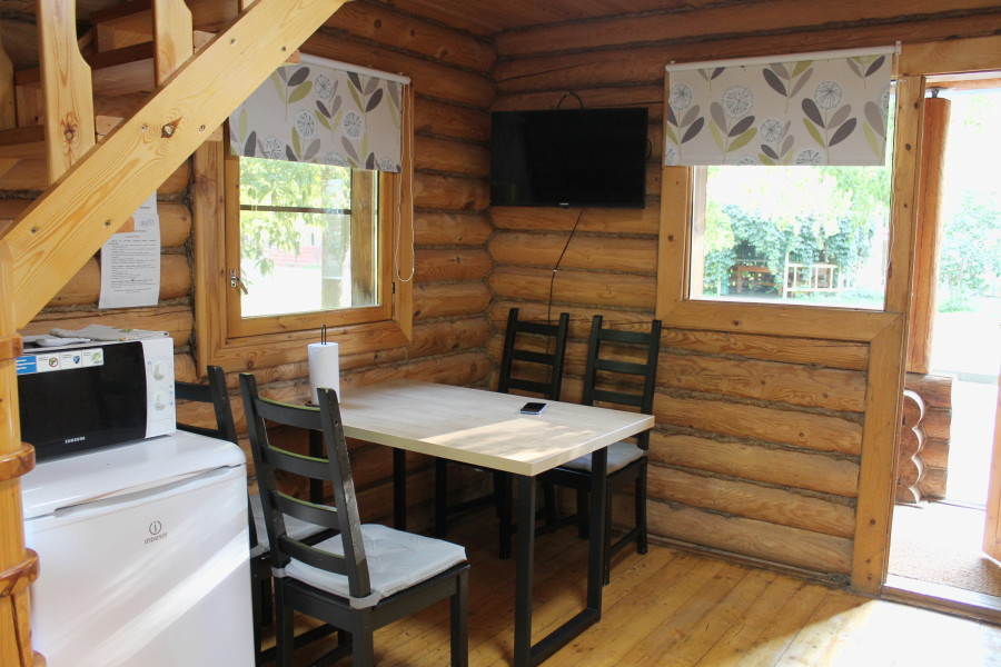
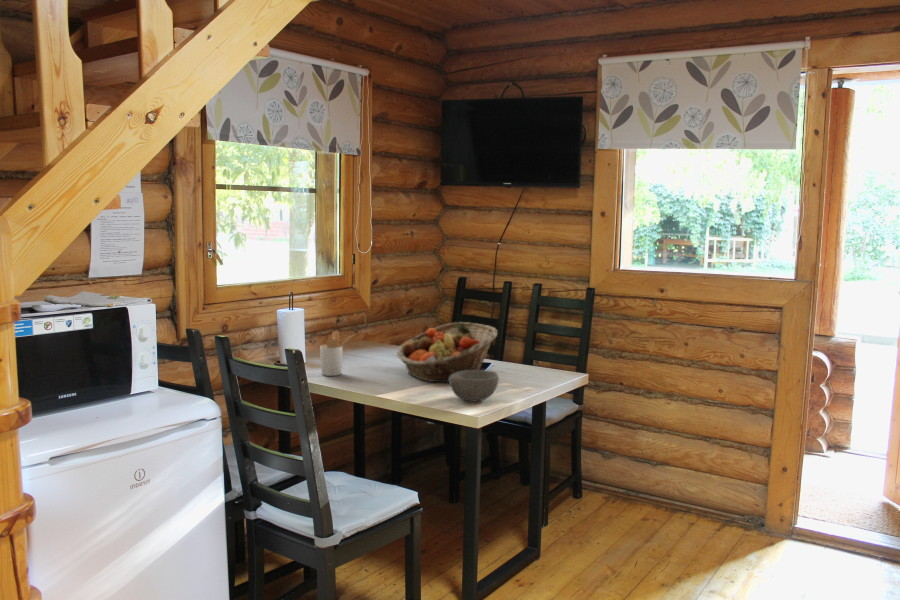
+ bowl (473, 386)
+ utensil holder (337, 353)
+ fruit basket (446, 350)
